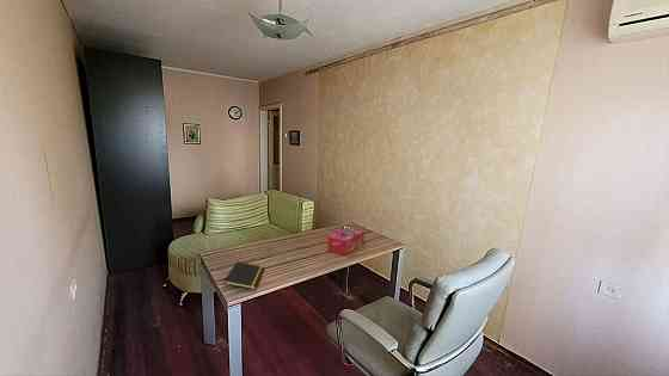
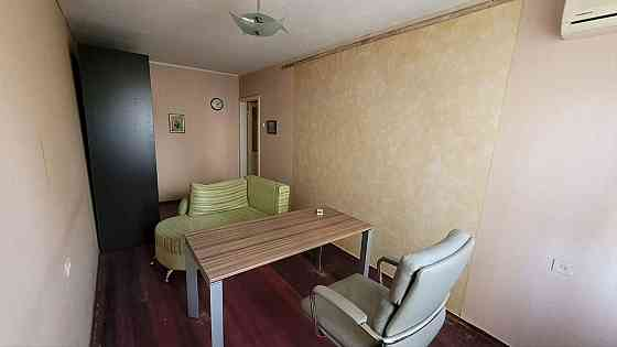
- notepad (245, 275)
- tissue box (345, 239)
